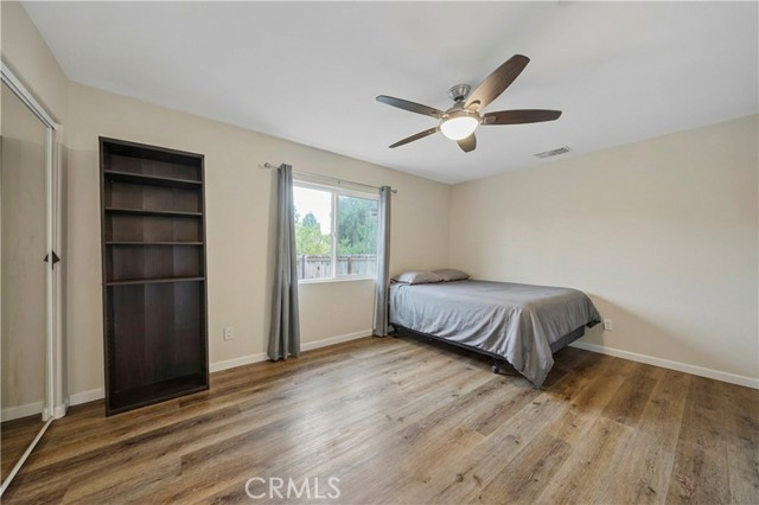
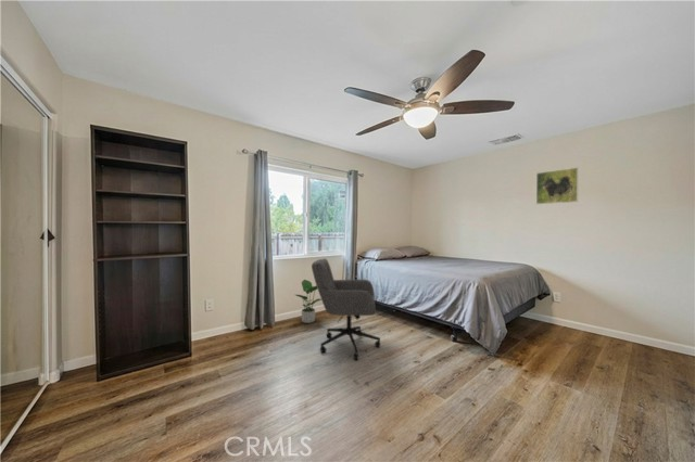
+ office chair (346, 303)
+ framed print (556, 187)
+ potted plant (306, 300)
